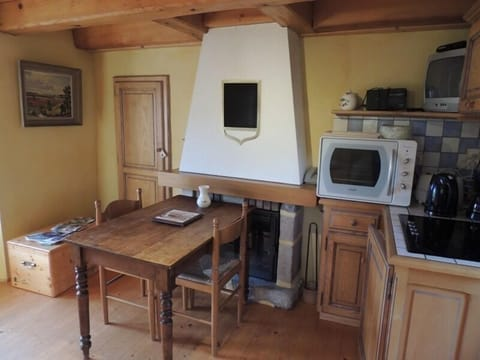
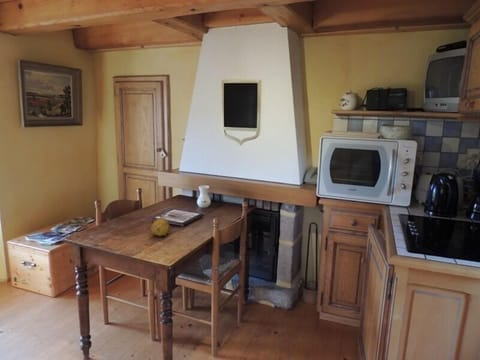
+ fruit (160, 226)
